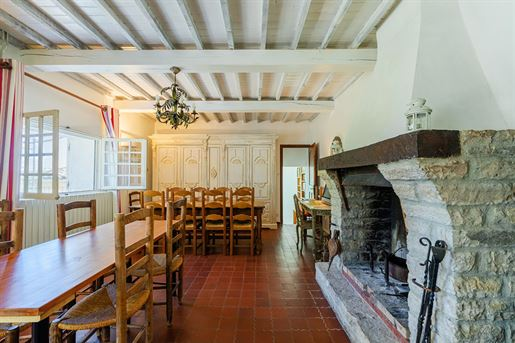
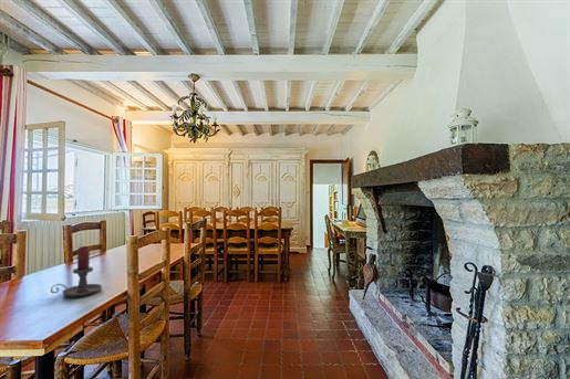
+ candle holder (76, 270)
